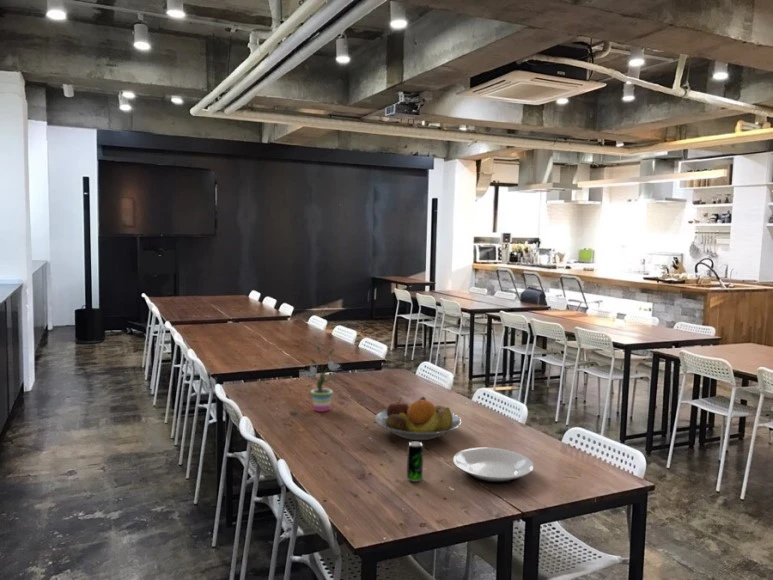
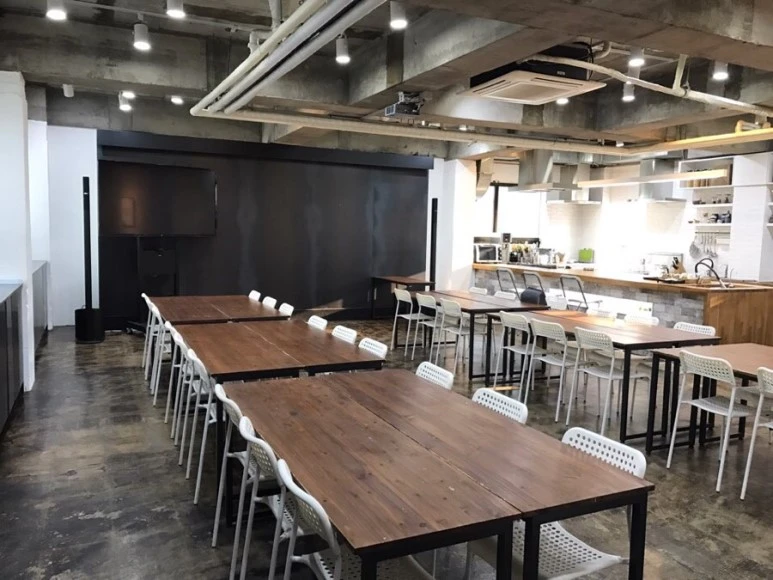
- potted plant (322, 375)
- fruit bowl (418, 415)
- plate (492, 467)
- beverage can (415, 461)
